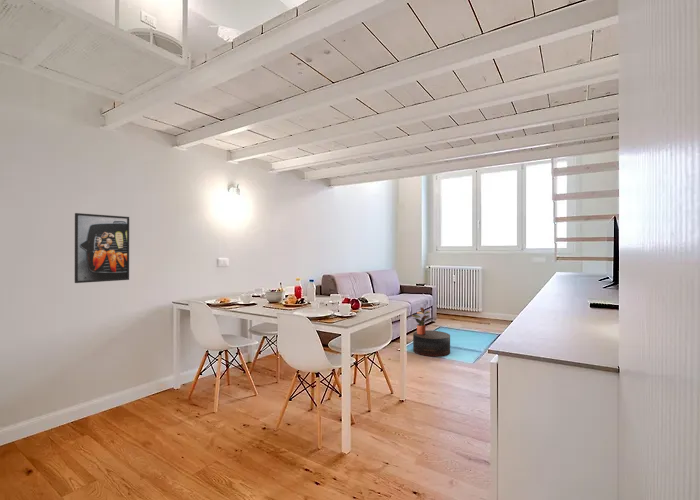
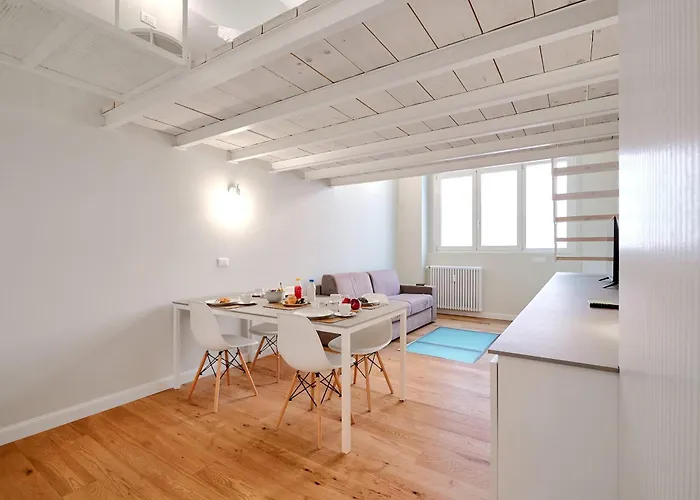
- potted plant (423, 319)
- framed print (103, 248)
- stool (431, 342)
